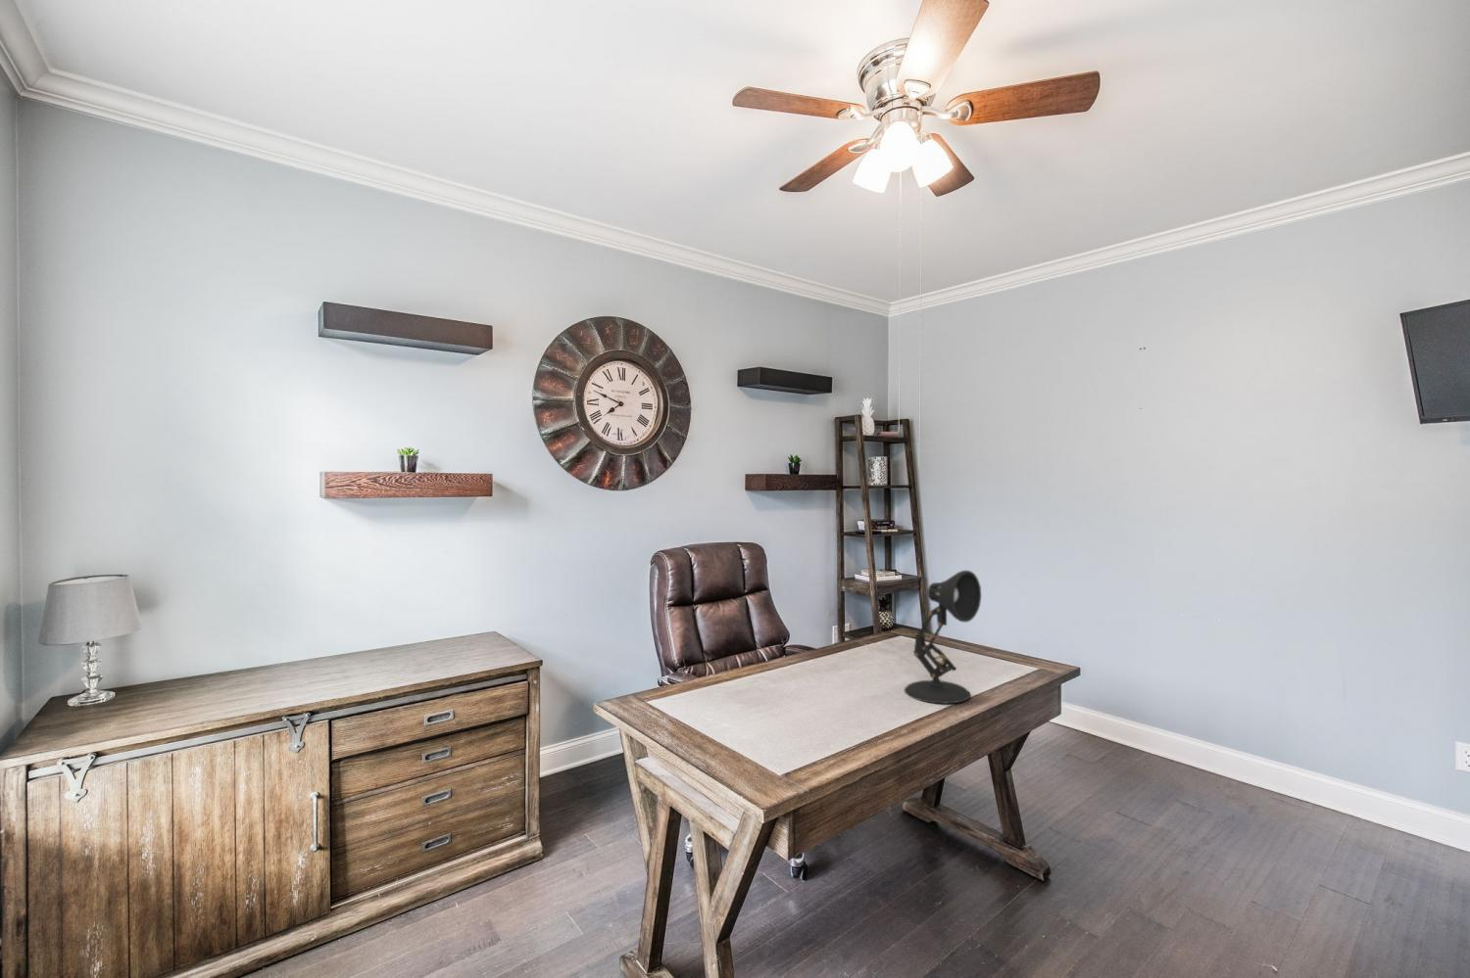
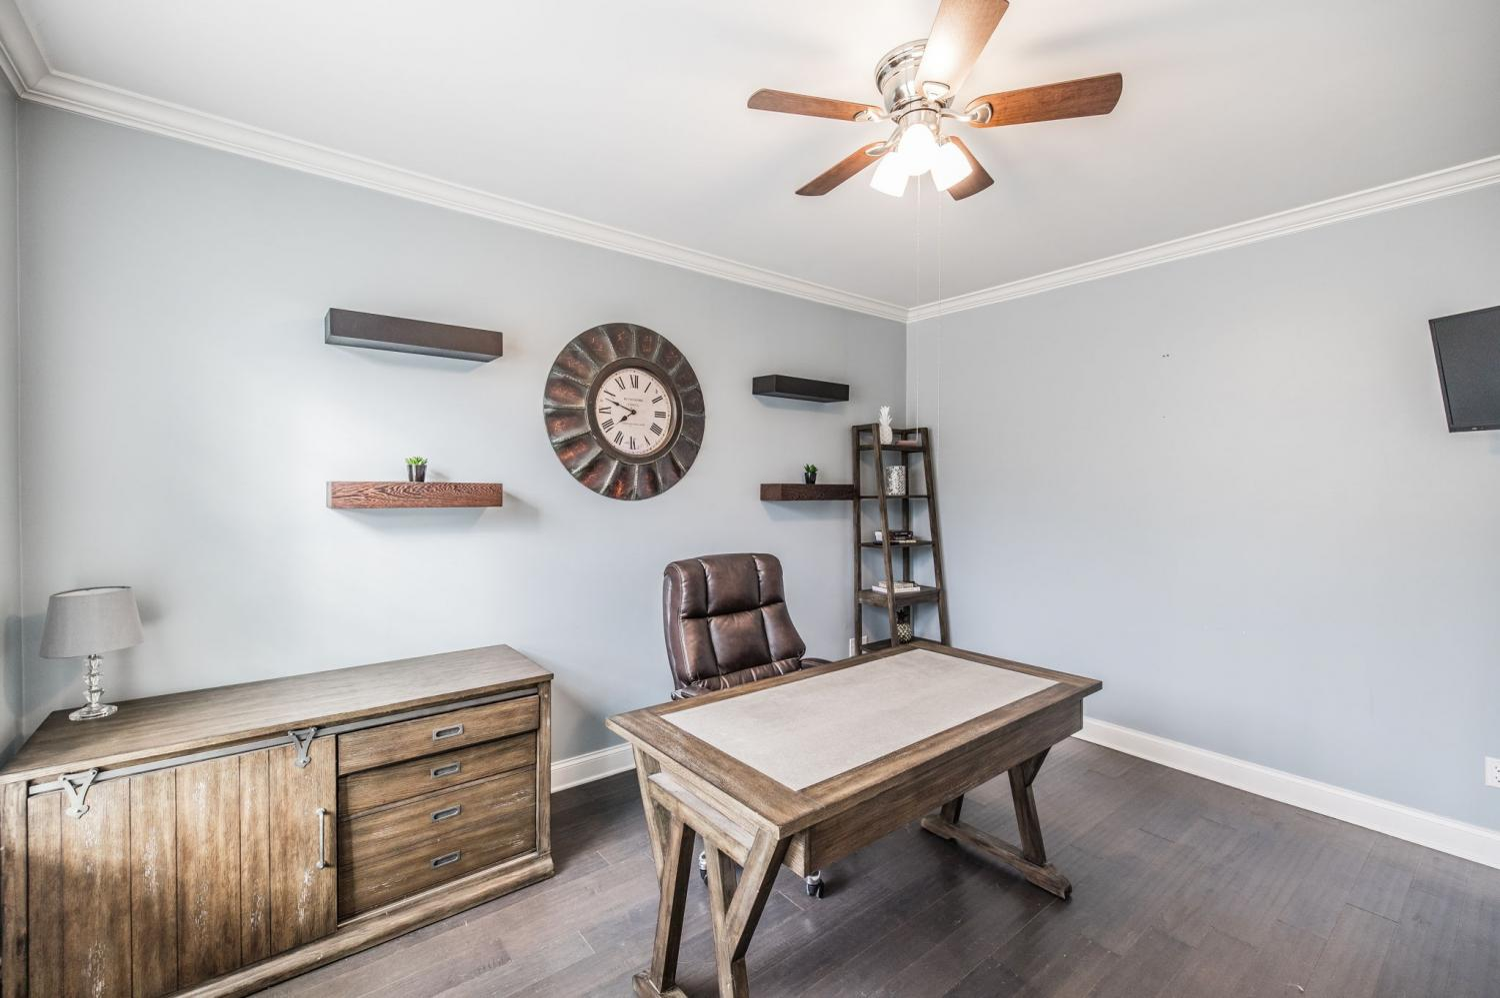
- desk lamp (937, 631)
